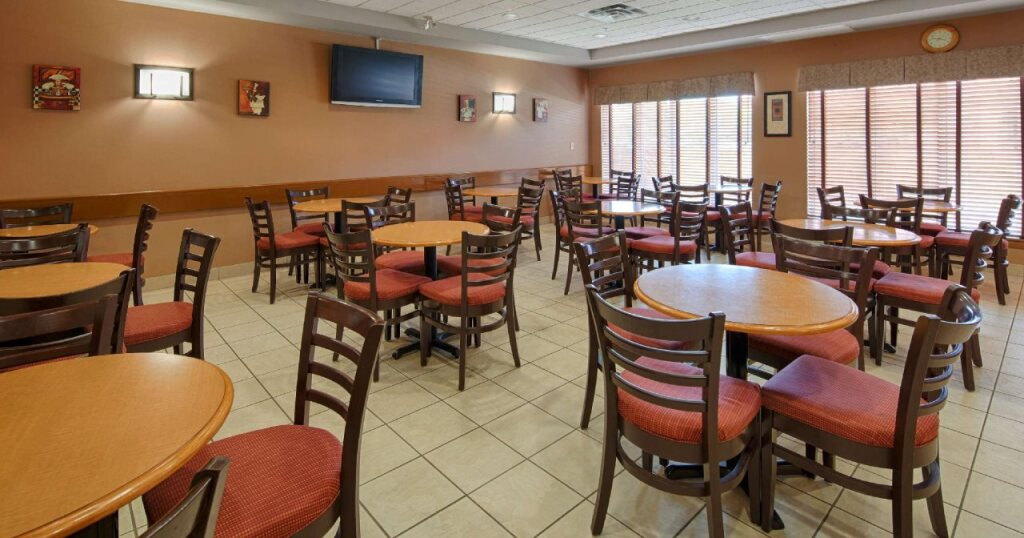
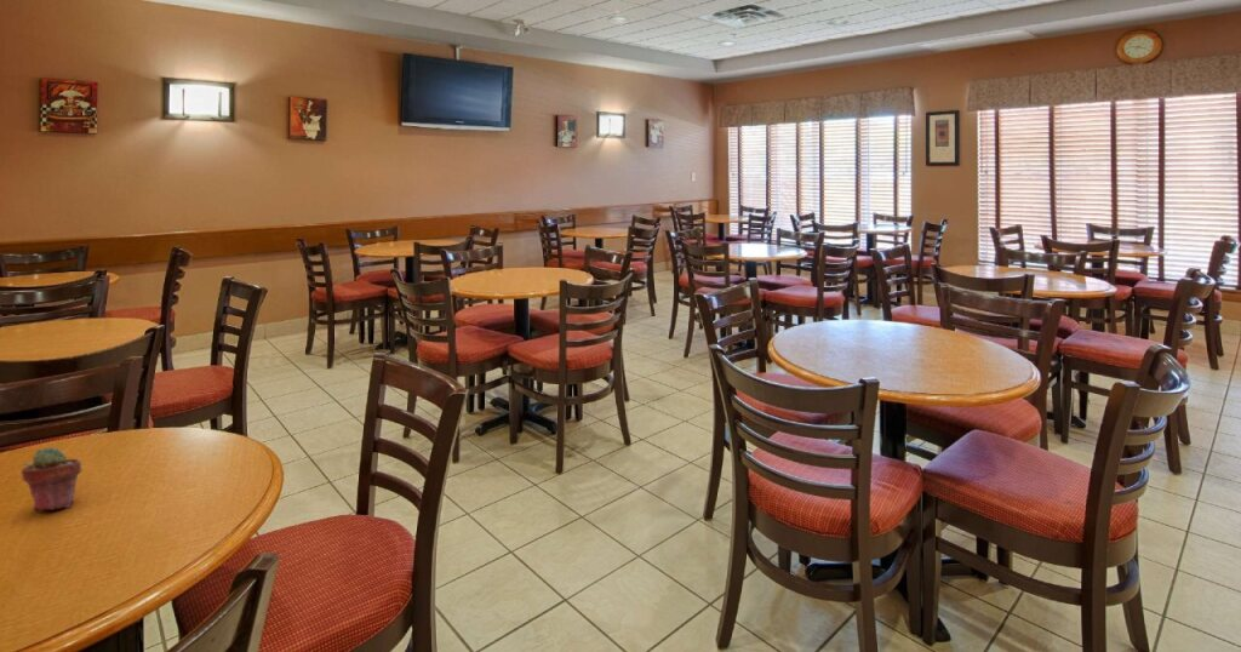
+ potted succulent (52, 476)
